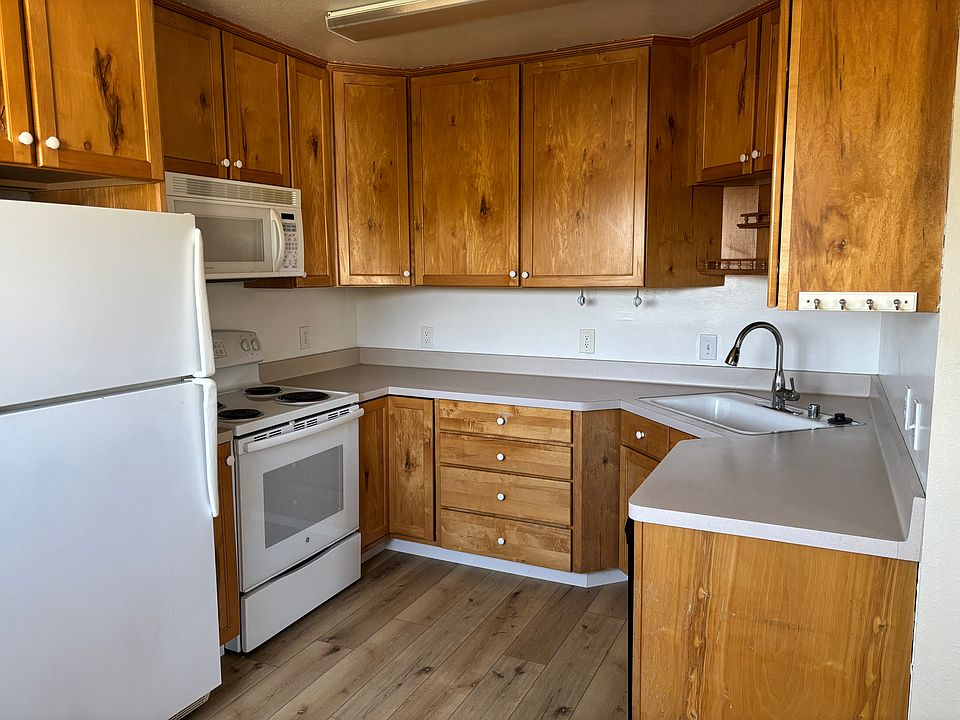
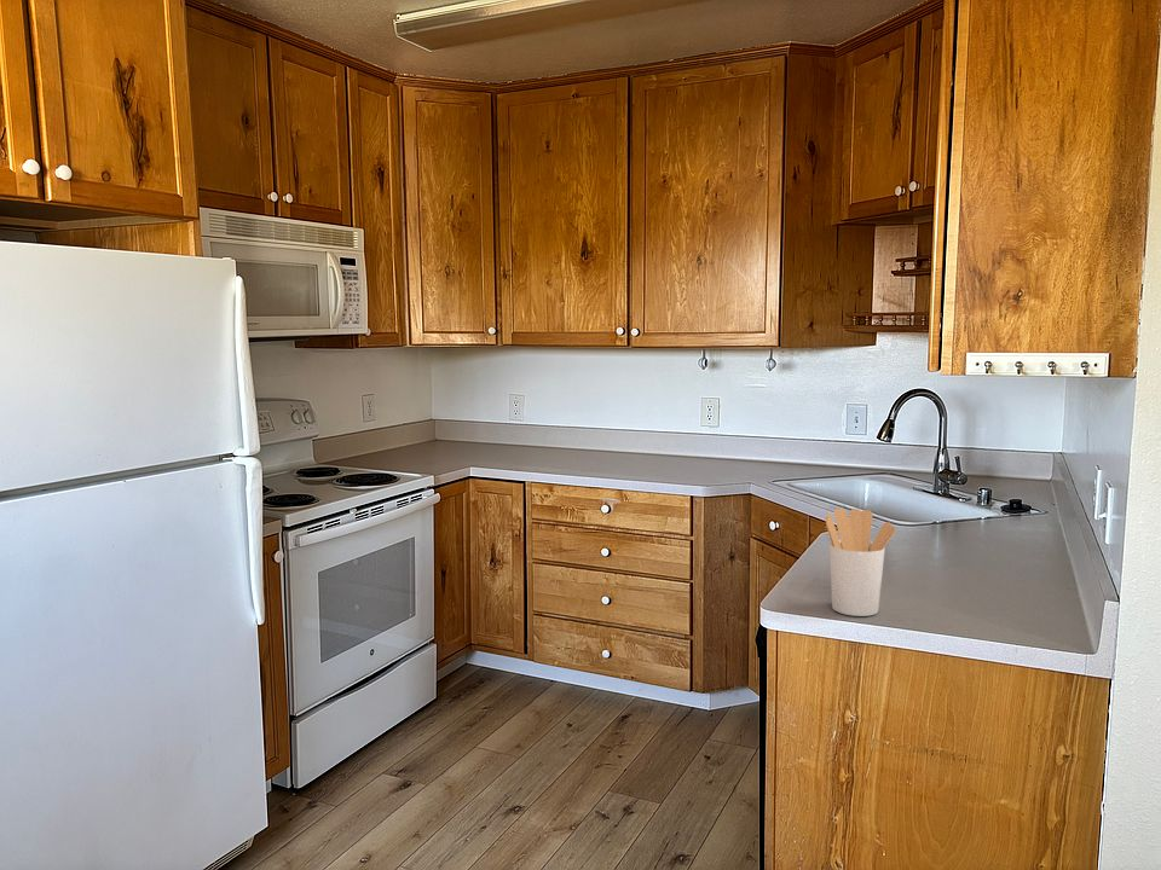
+ utensil holder (854, 558)
